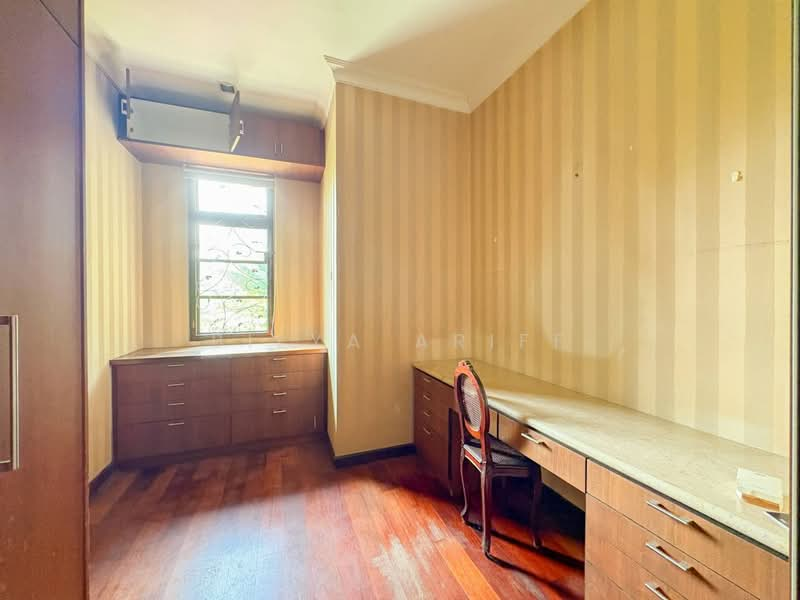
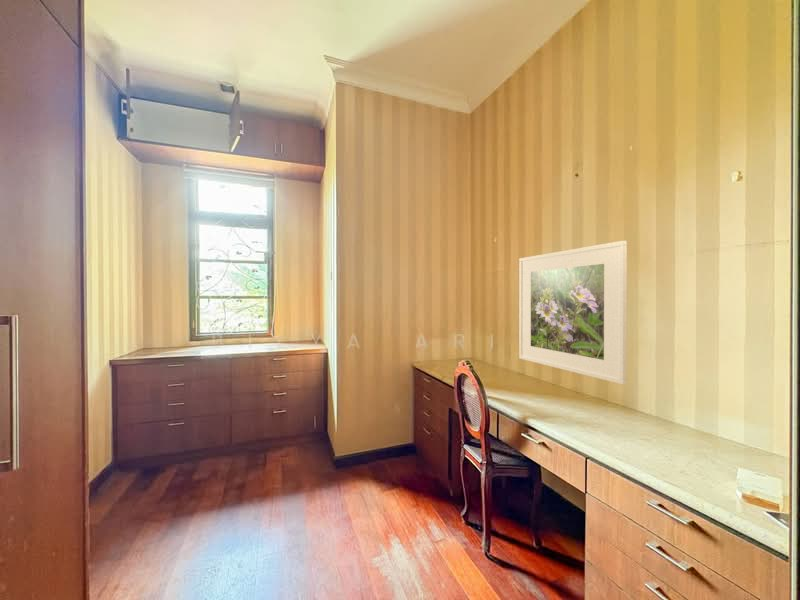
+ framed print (563, 310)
